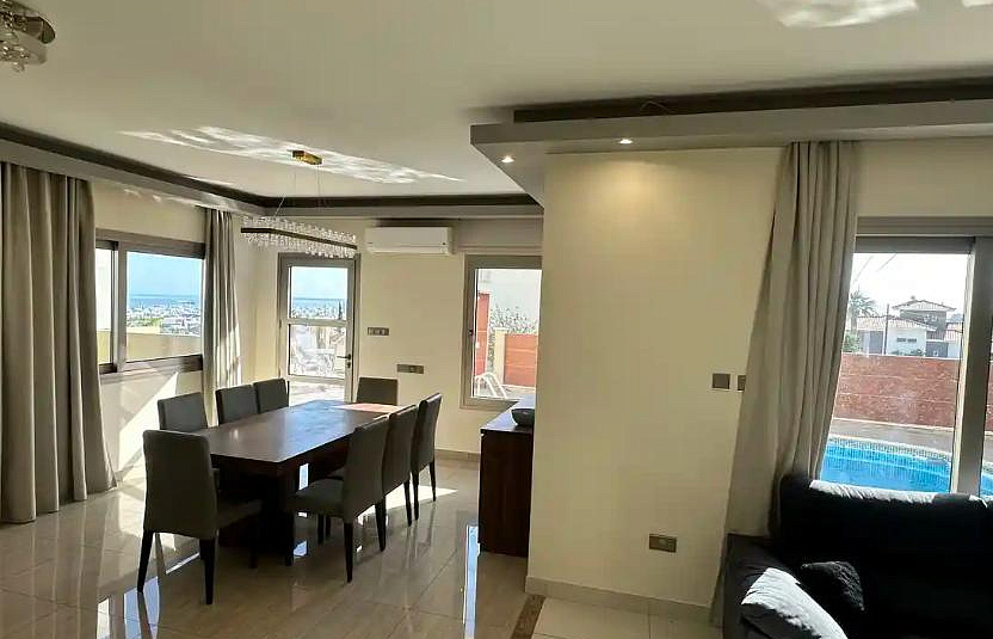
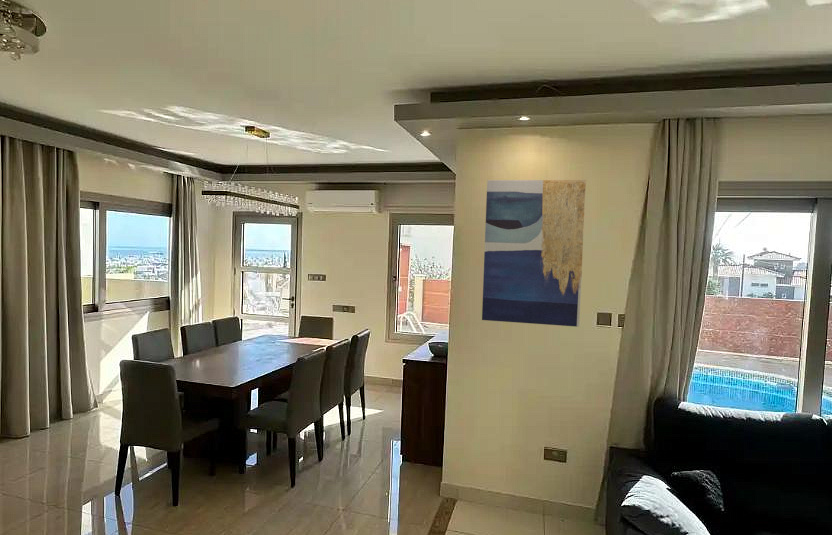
+ wall art (532, 252)
